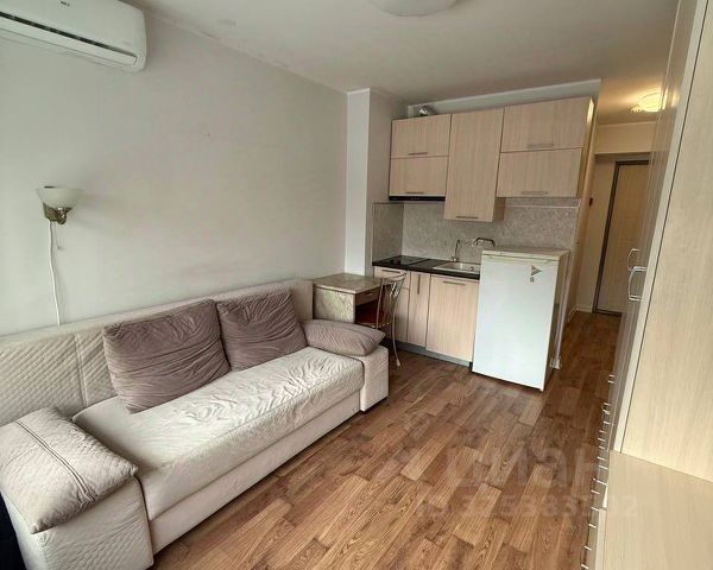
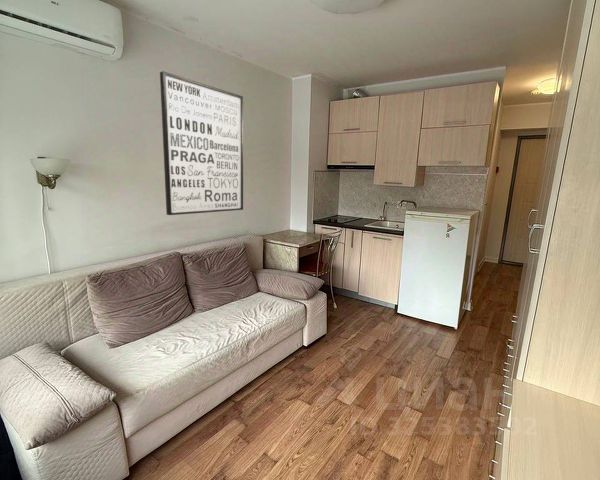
+ wall art (207, 151)
